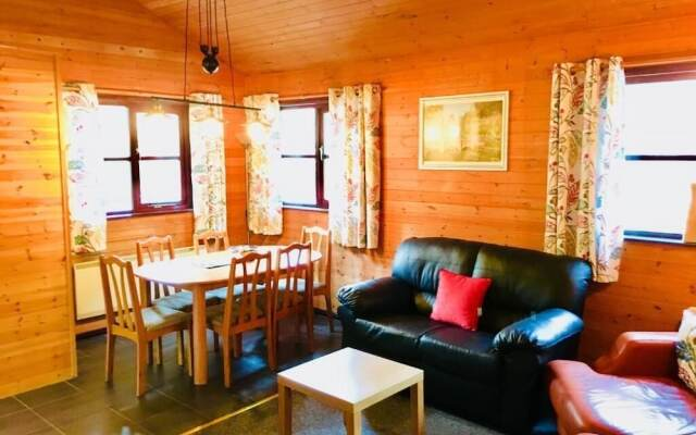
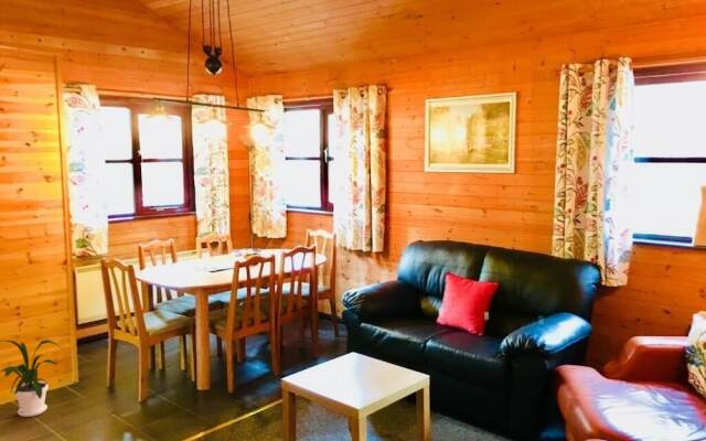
+ house plant (28, 374)
